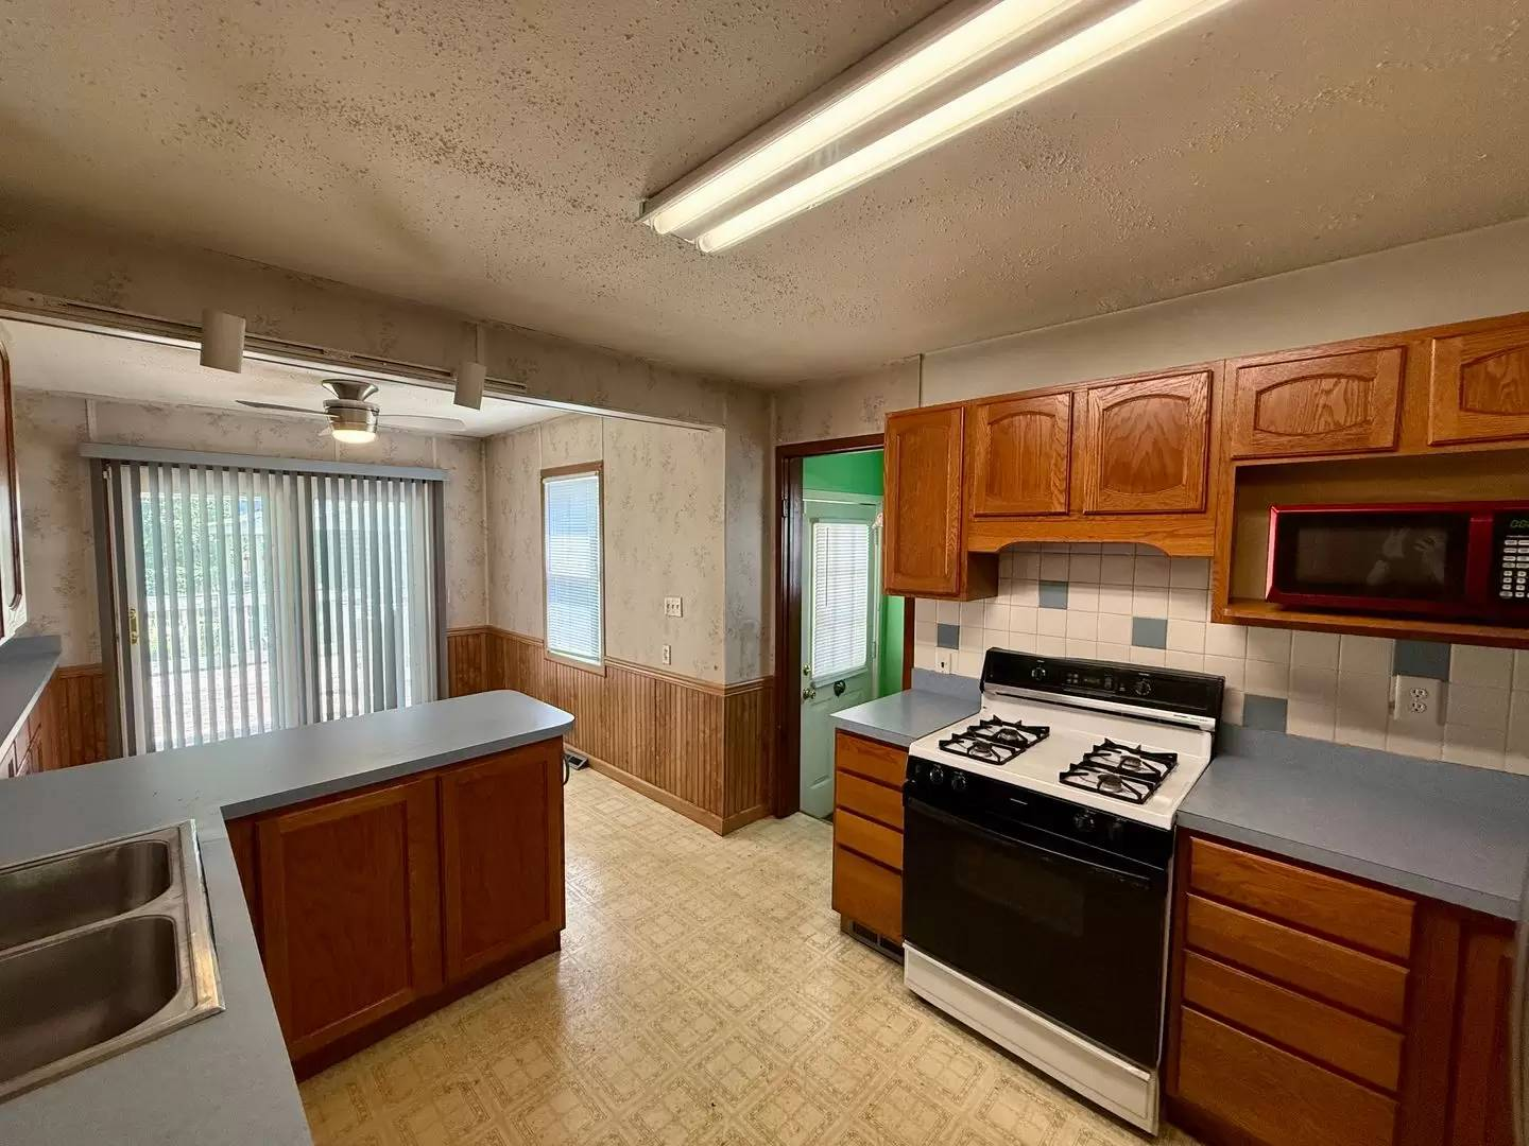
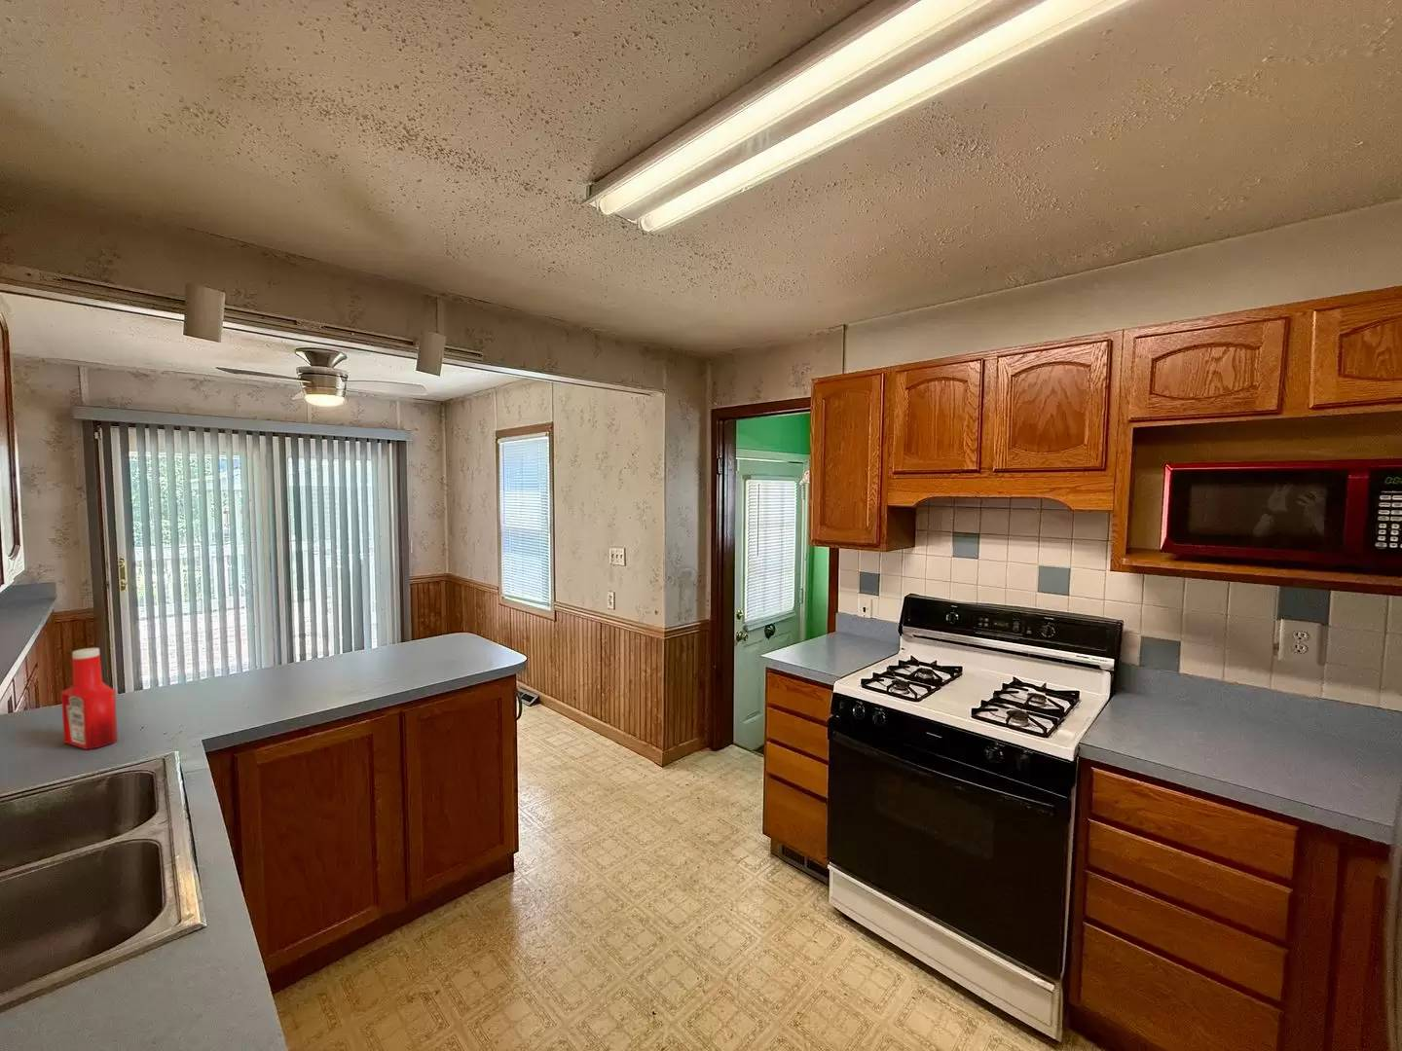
+ soap bottle (87, 696)
